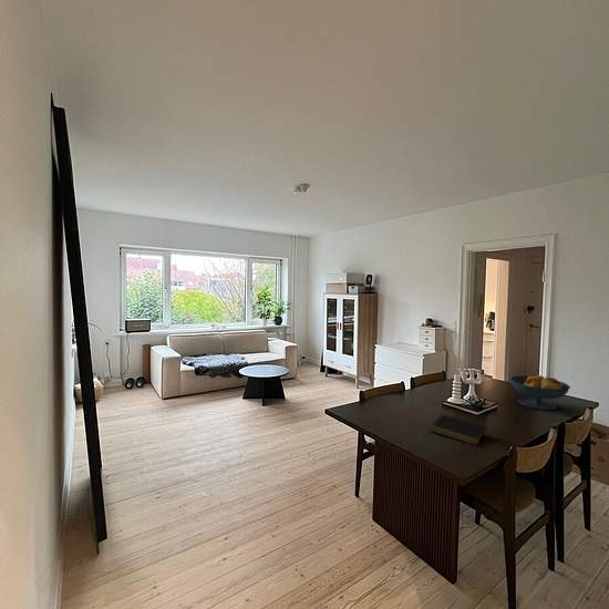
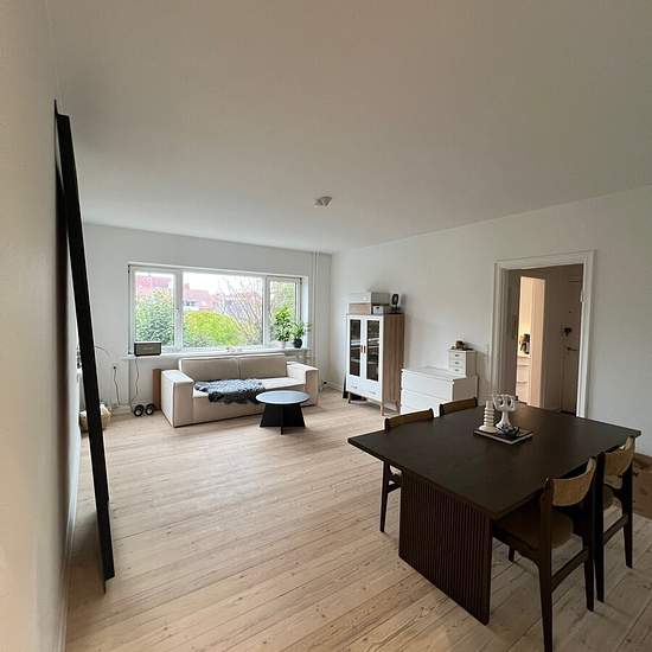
- notepad (457, 427)
- fruit bowl (538, 389)
